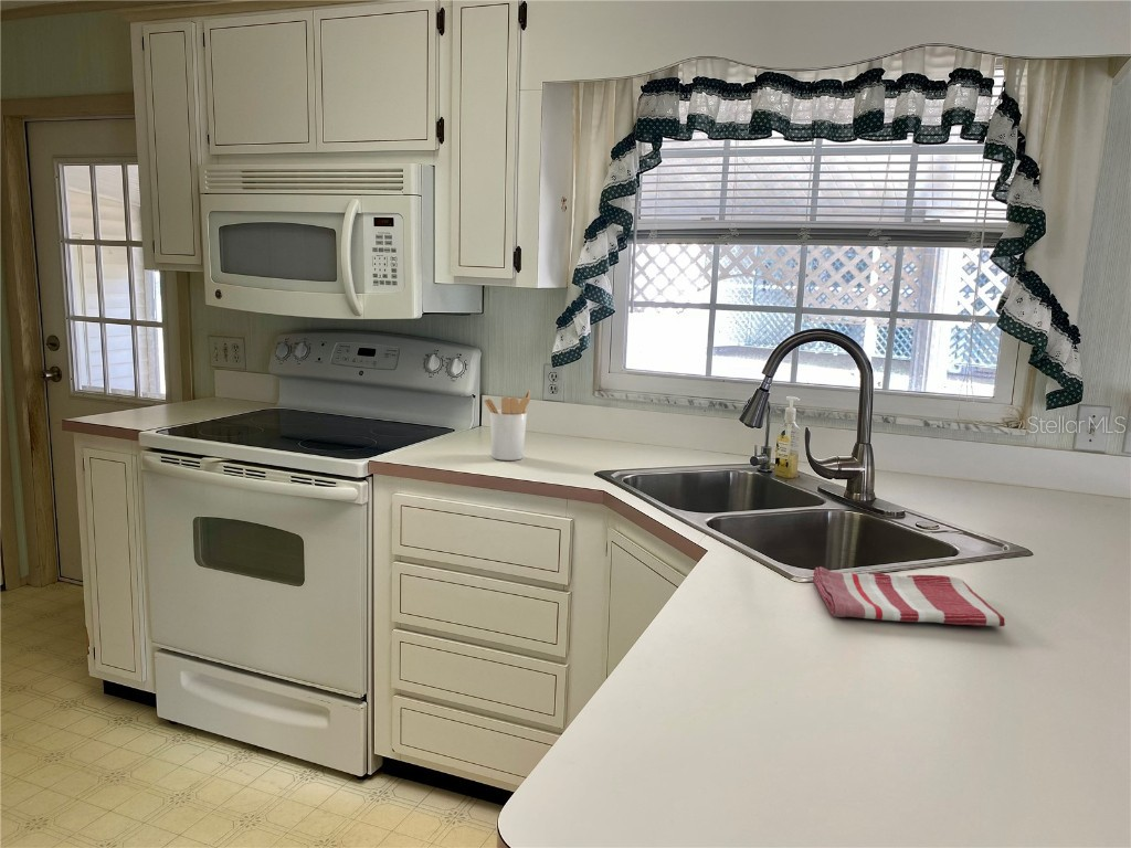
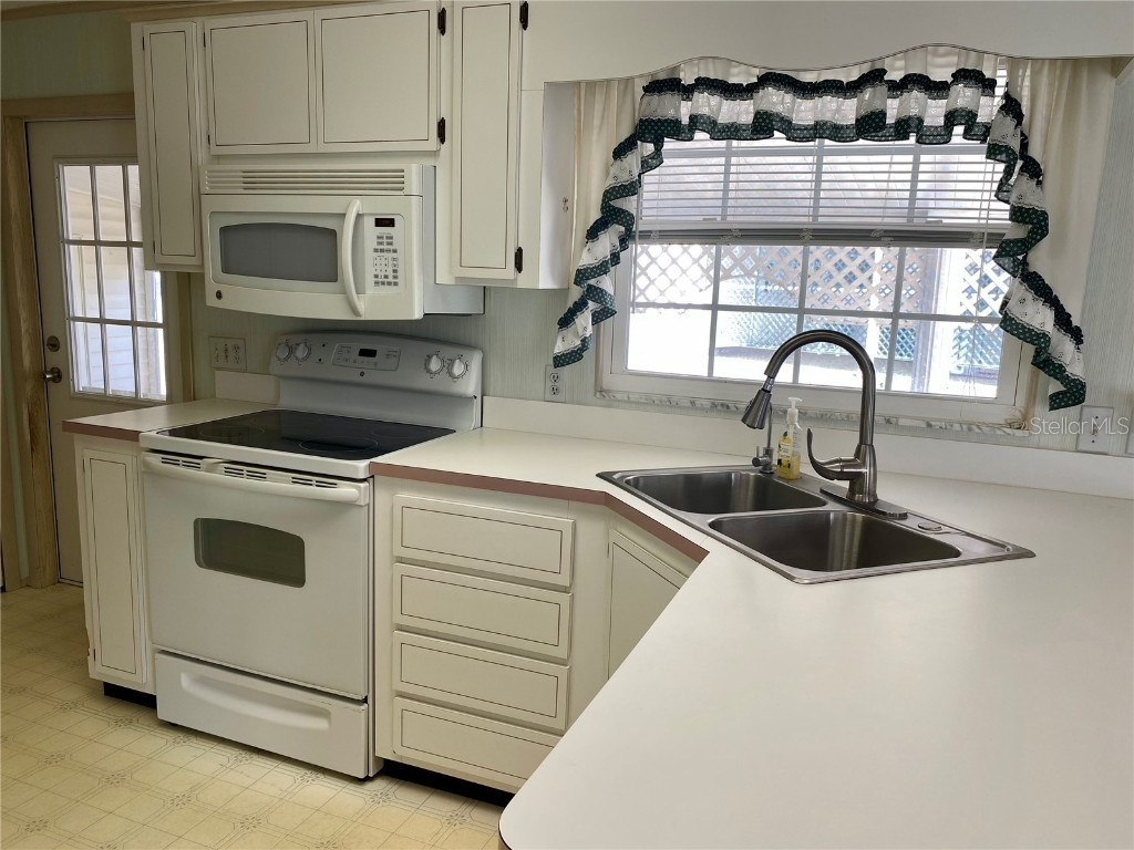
- dish towel (901, 595)
- utensil holder (510, 424)
